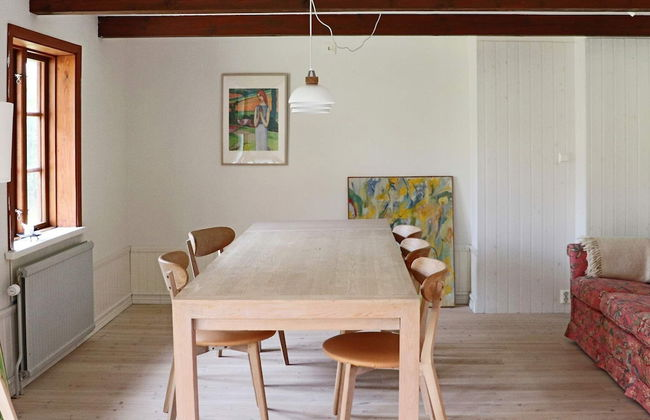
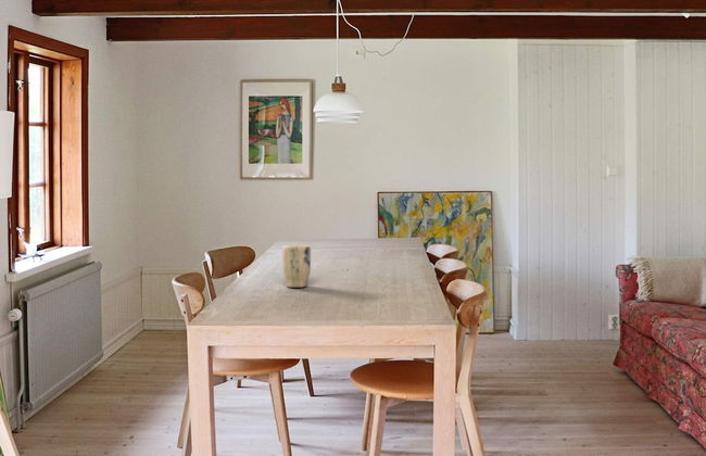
+ plant pot (297, 266)
